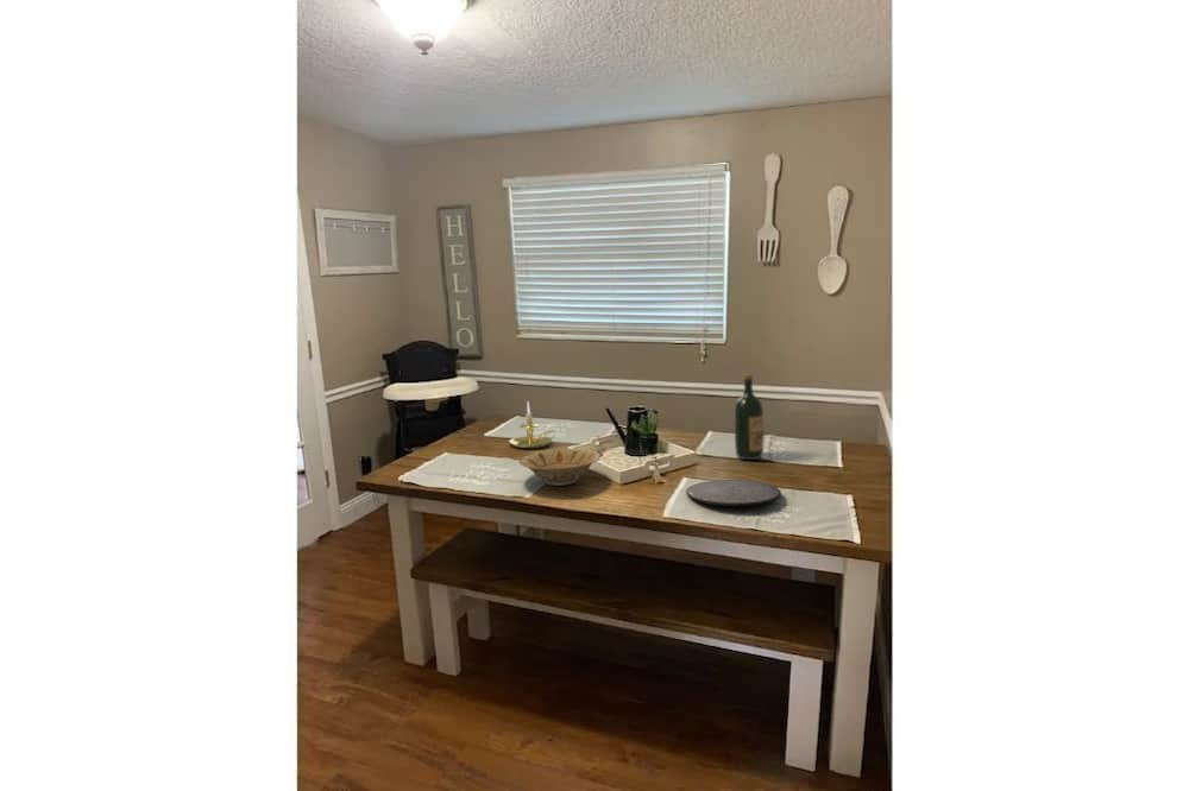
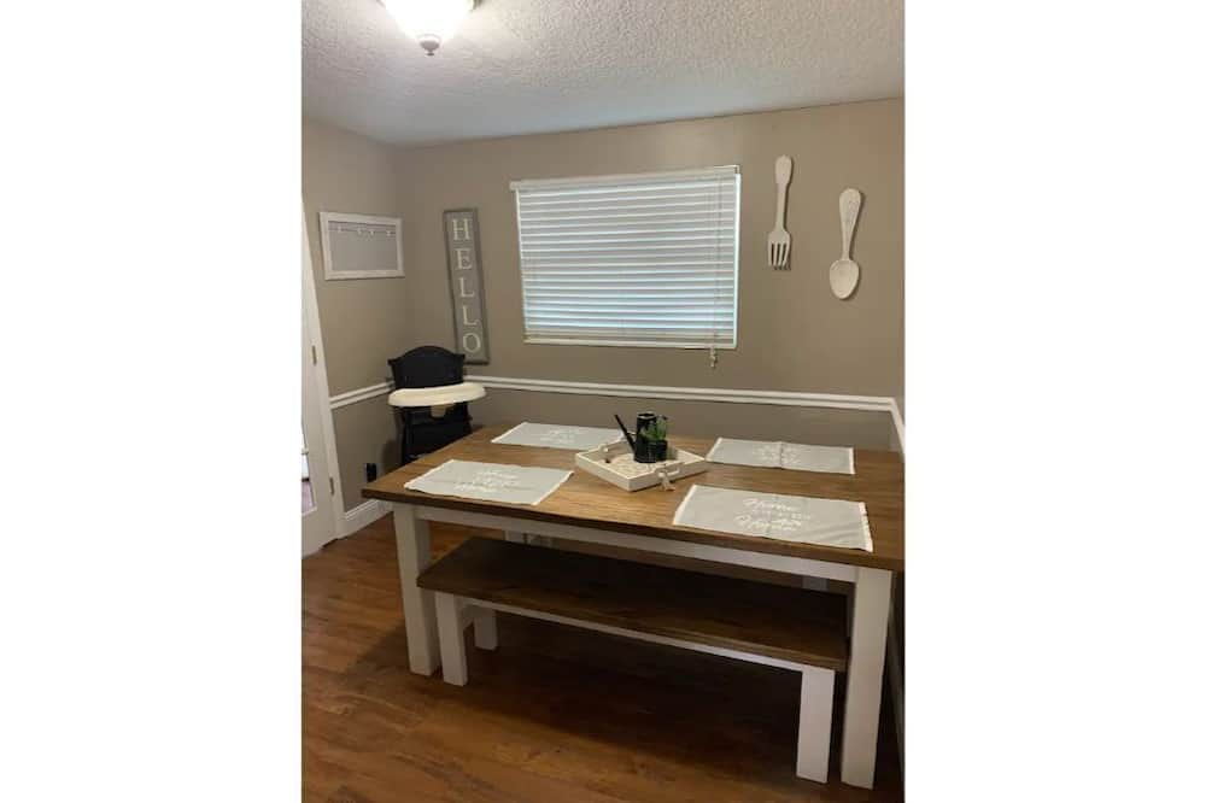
- plate (732, 492)
- candle holder (533, 423)
- wine bottle (748, 416)
- bowl (560, 469)
